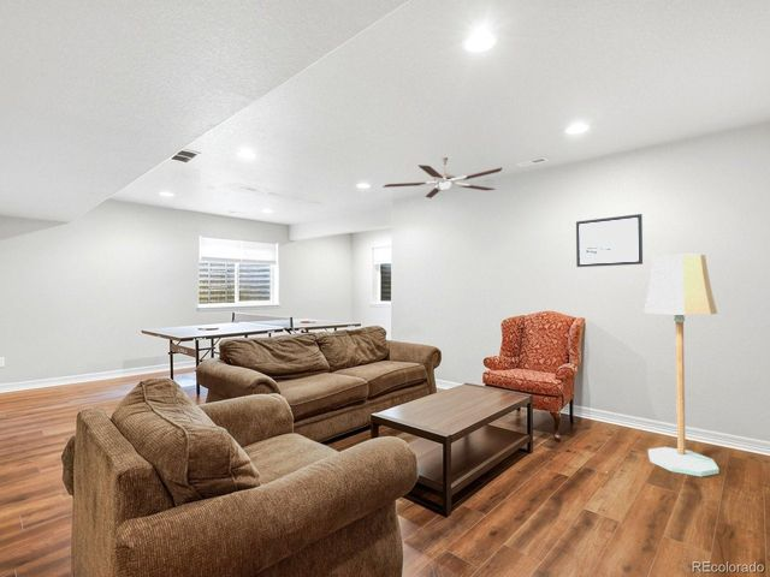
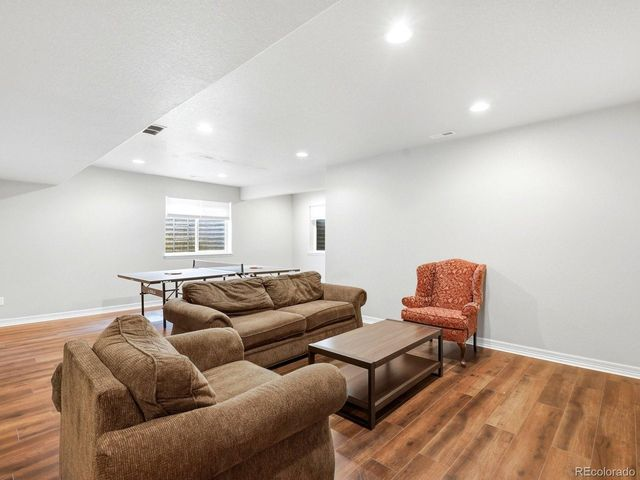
- wall art (608, 242)
- floor lamp (680, 359)
- ceiling fan (439, 174)
